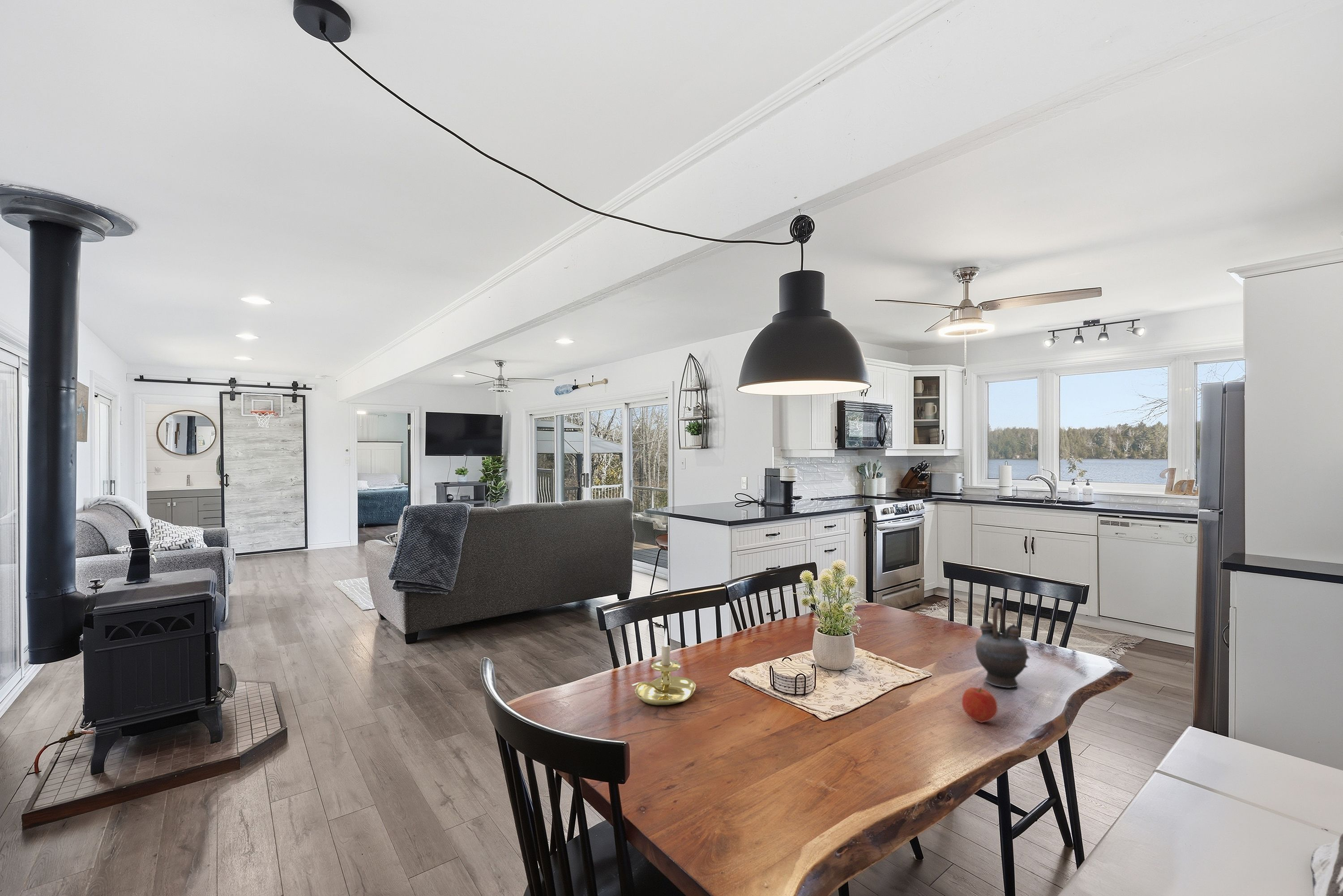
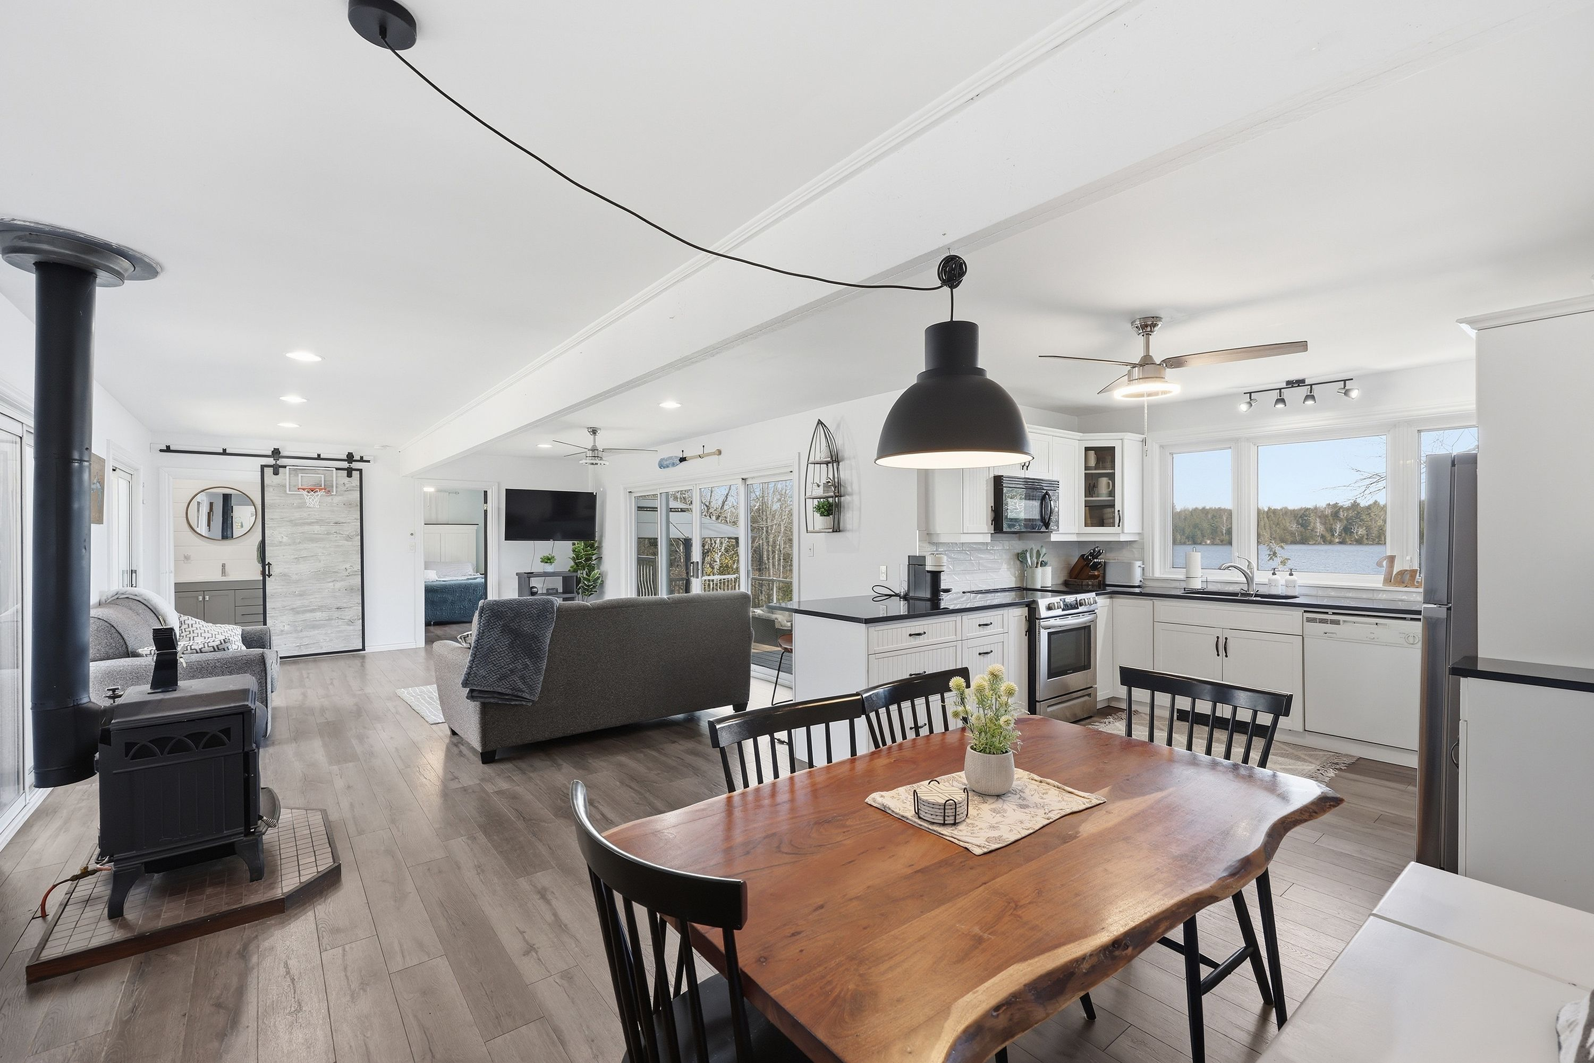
- apple (979, 704)
- teapot (1003, 642)
- candle holder (662, 663)
